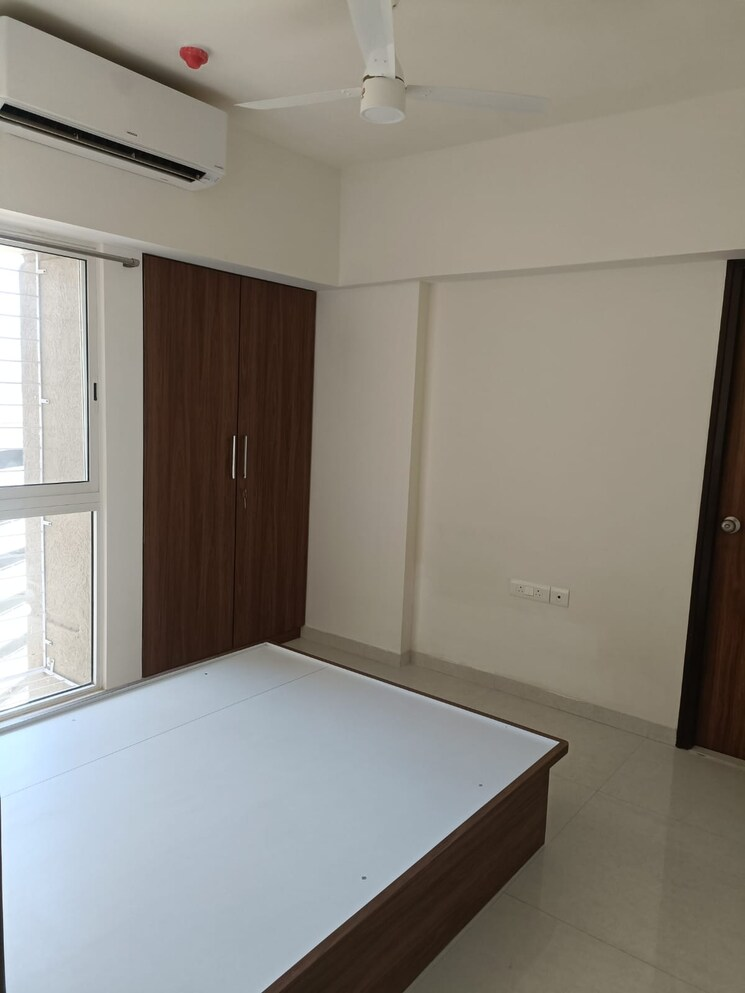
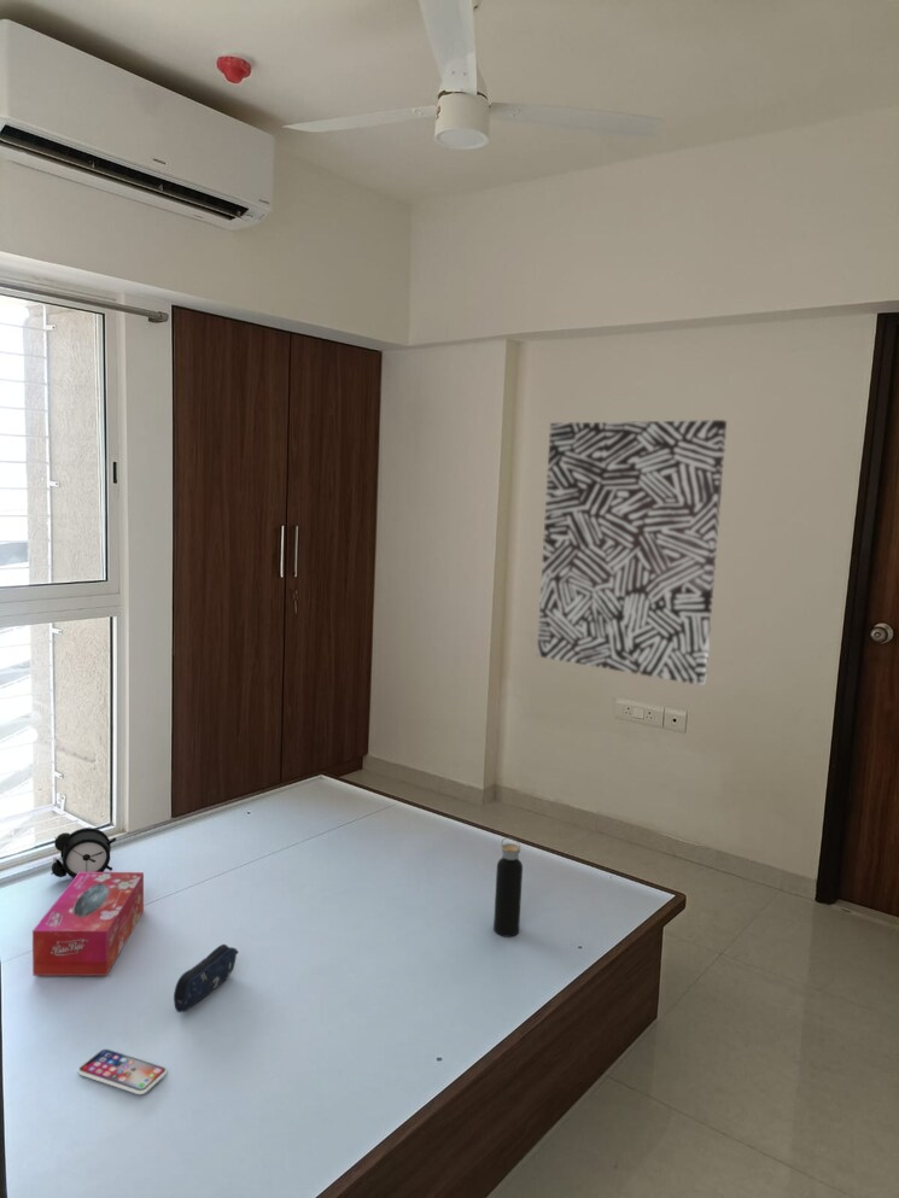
+ wall art (624, 548)
+ smartphone (122, 1071)
+ water bottle (508, 884)
+ tissue box (92, 919)
+ alarm clock (83, 853)
+ pencil case (205, 976)
